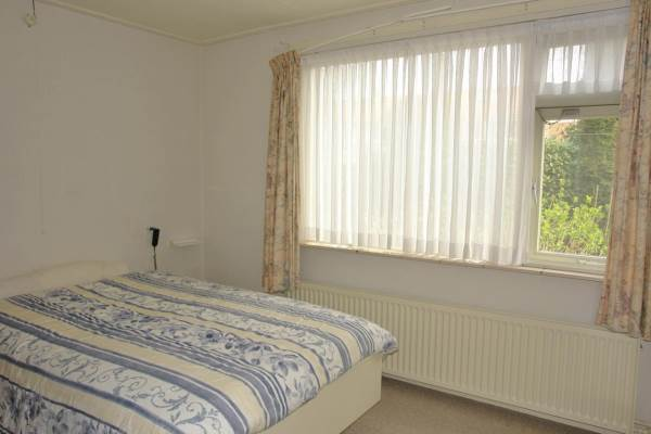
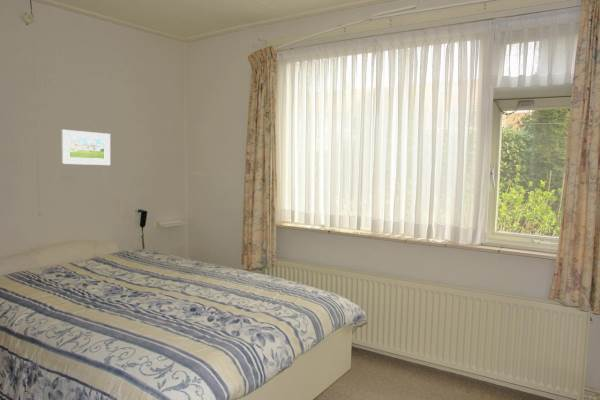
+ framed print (86, 148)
